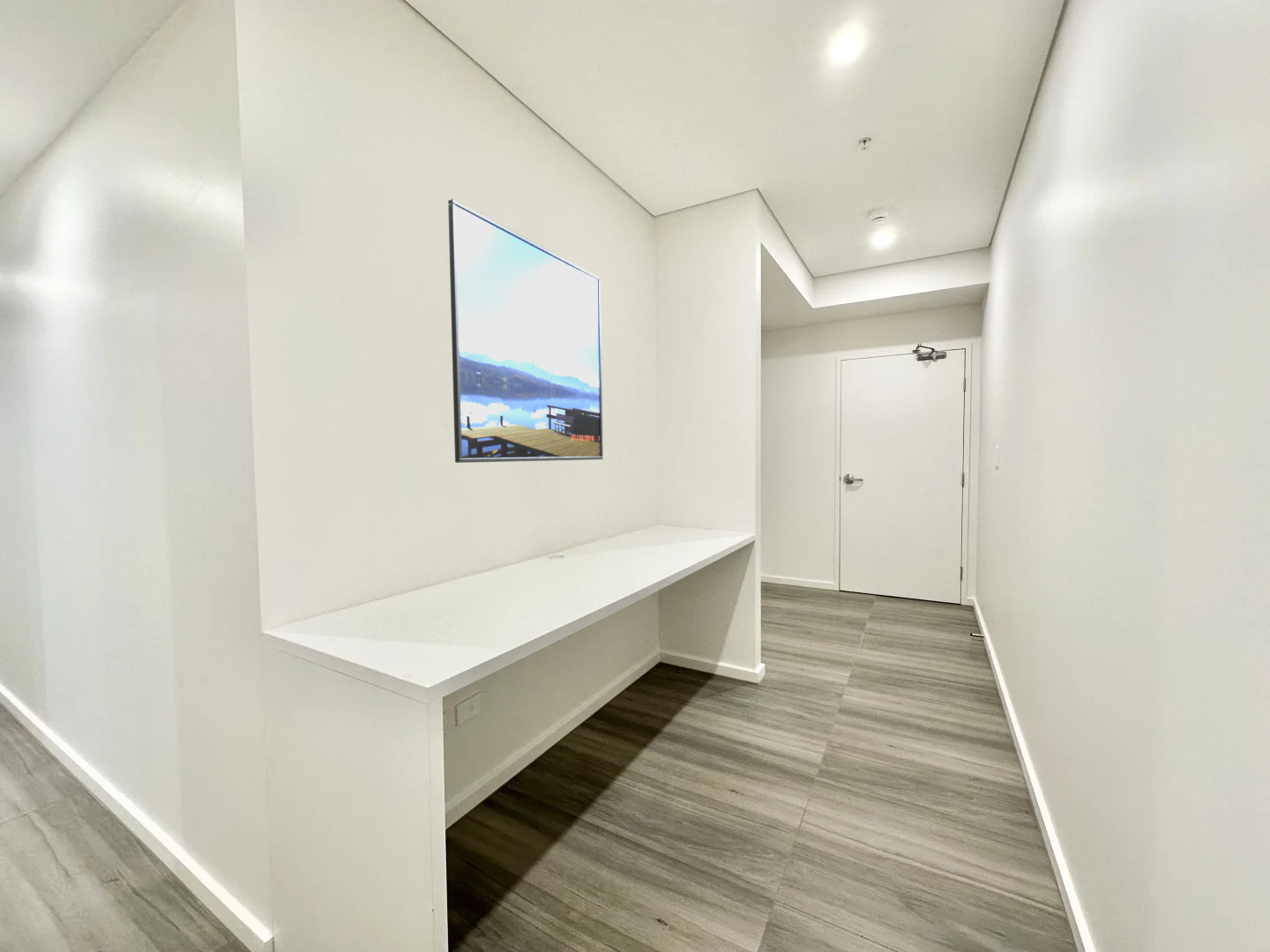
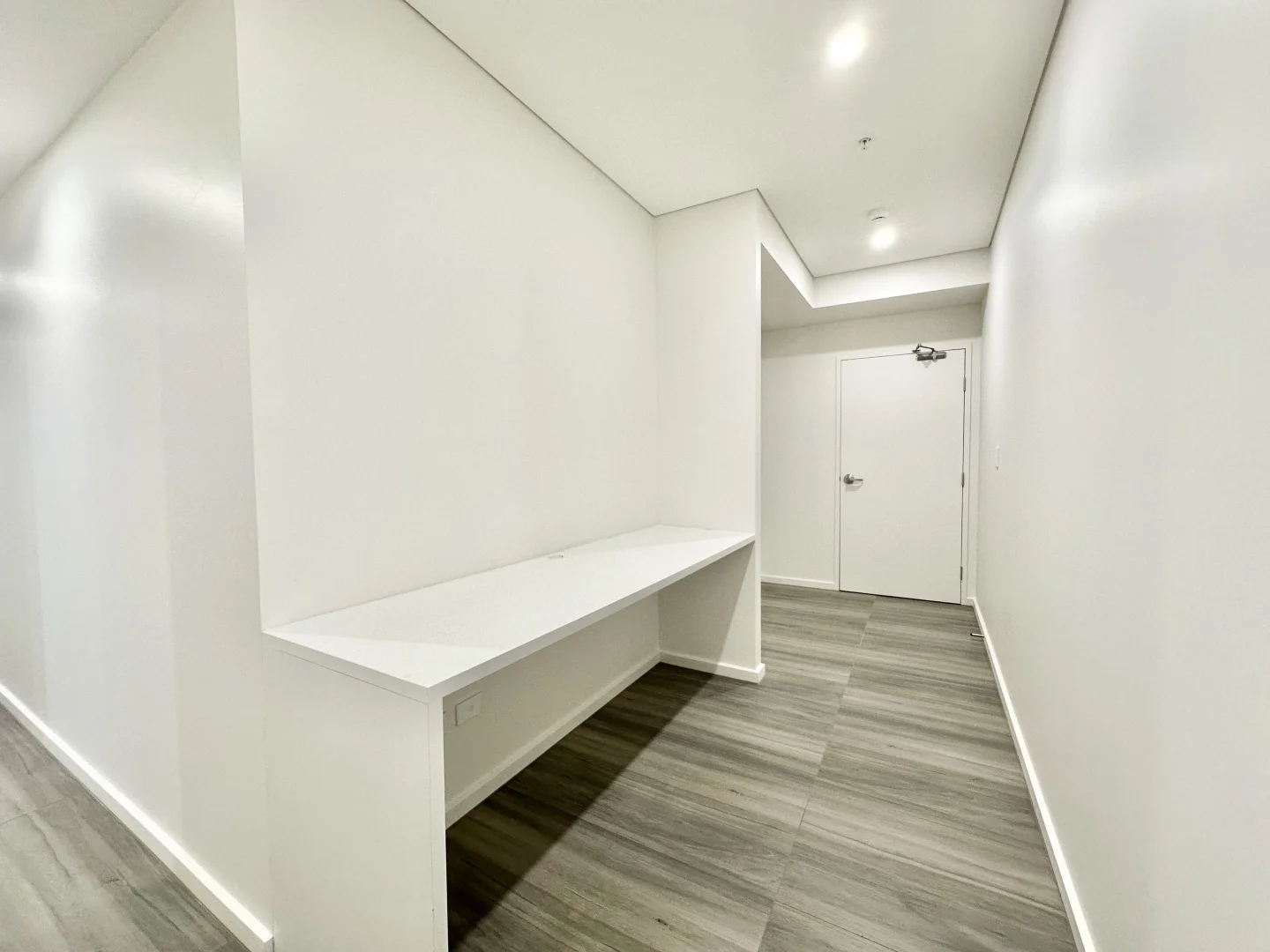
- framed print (540, 353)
